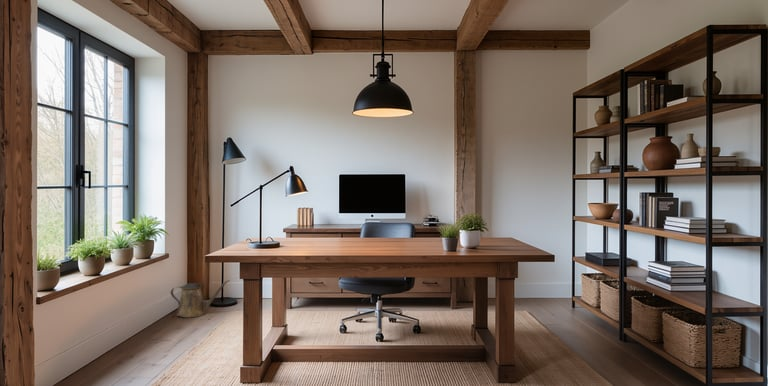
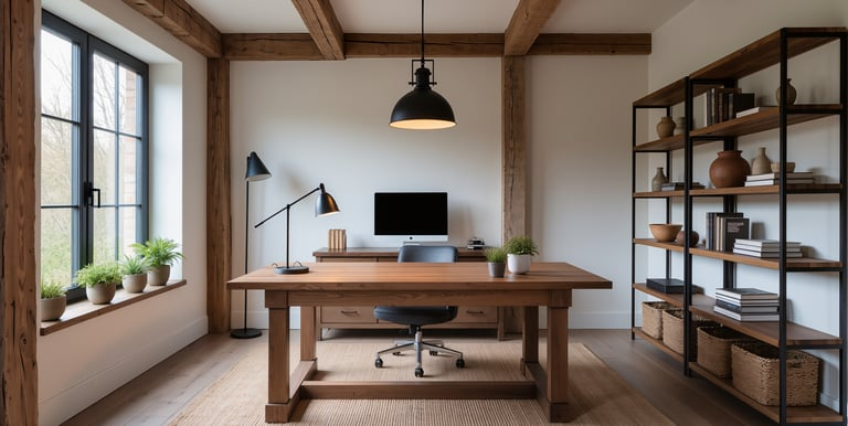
- watering can (200, 296)
